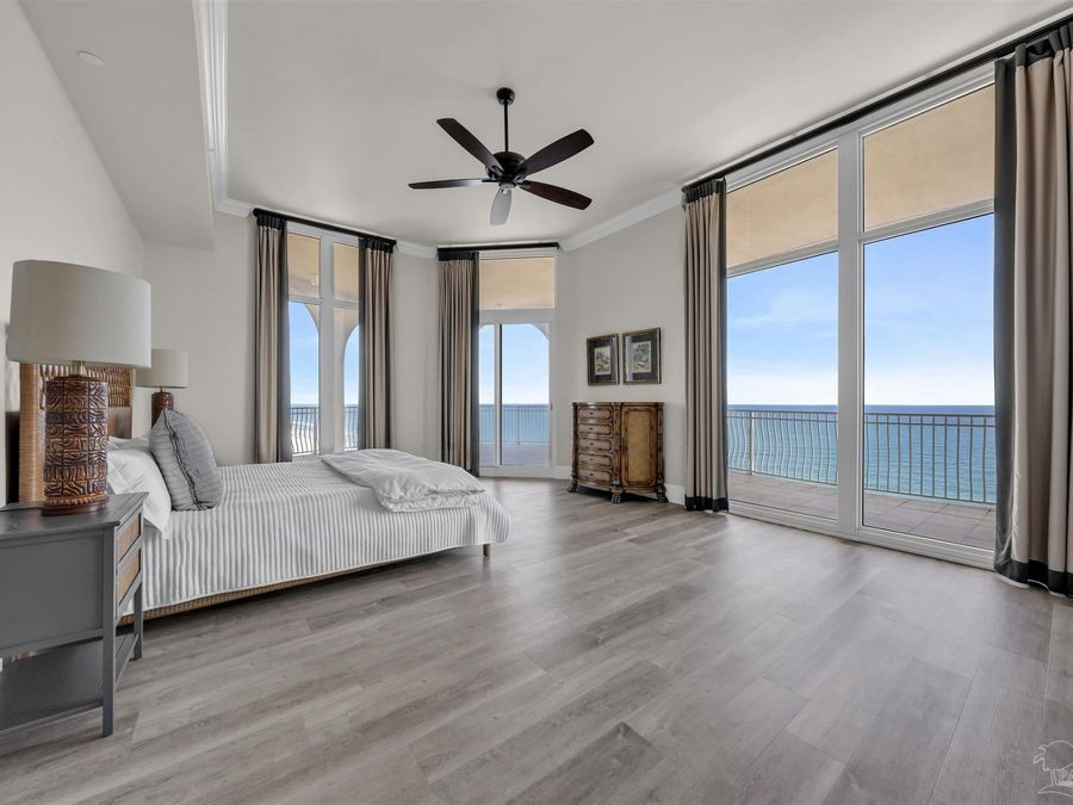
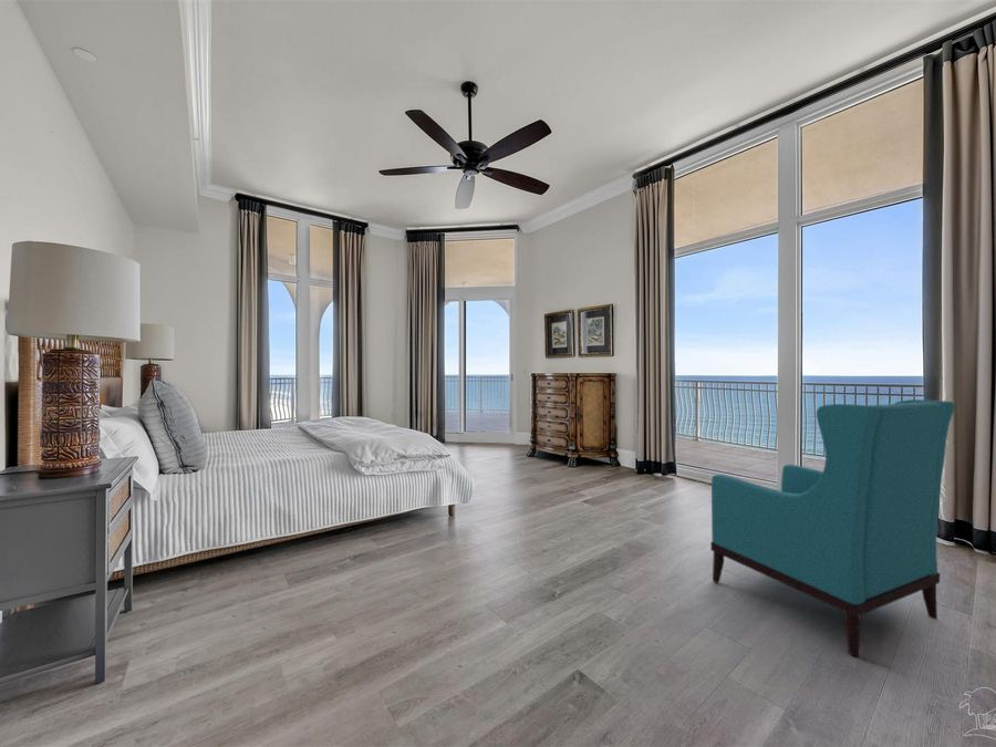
+ armchair (820, 499)
